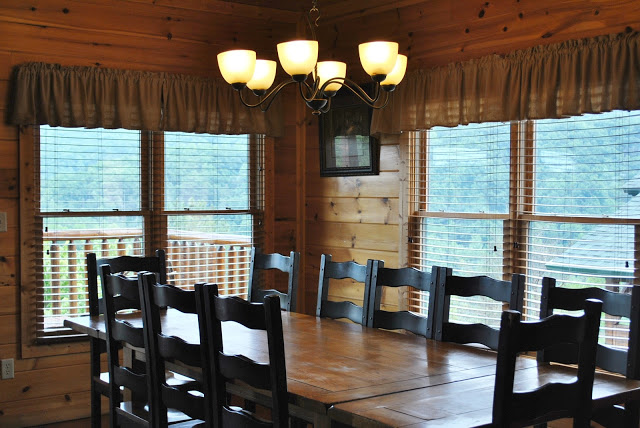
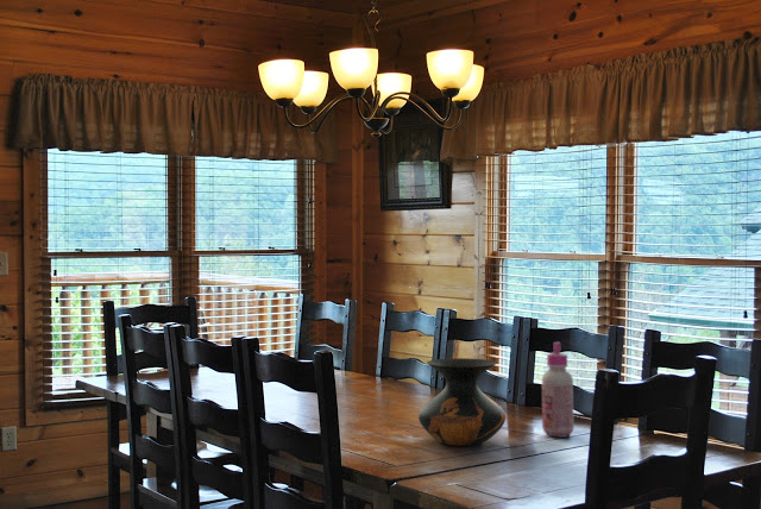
+ glue bottle (558, 388)
+ vase (461, 402)
